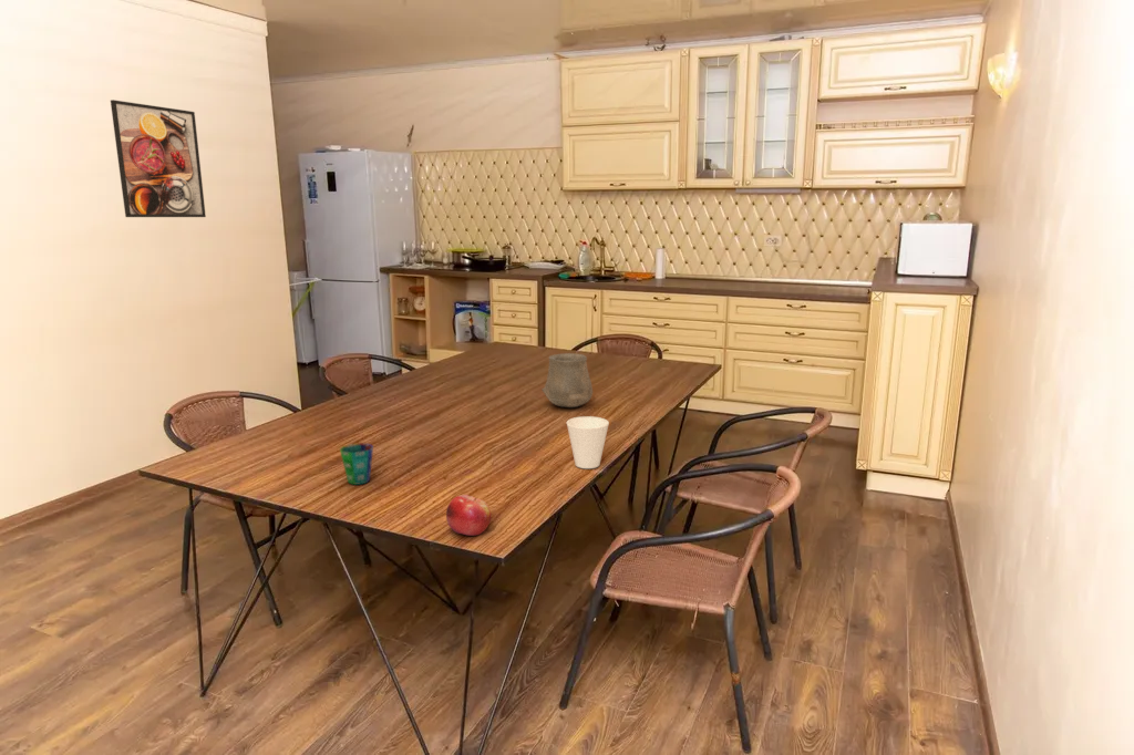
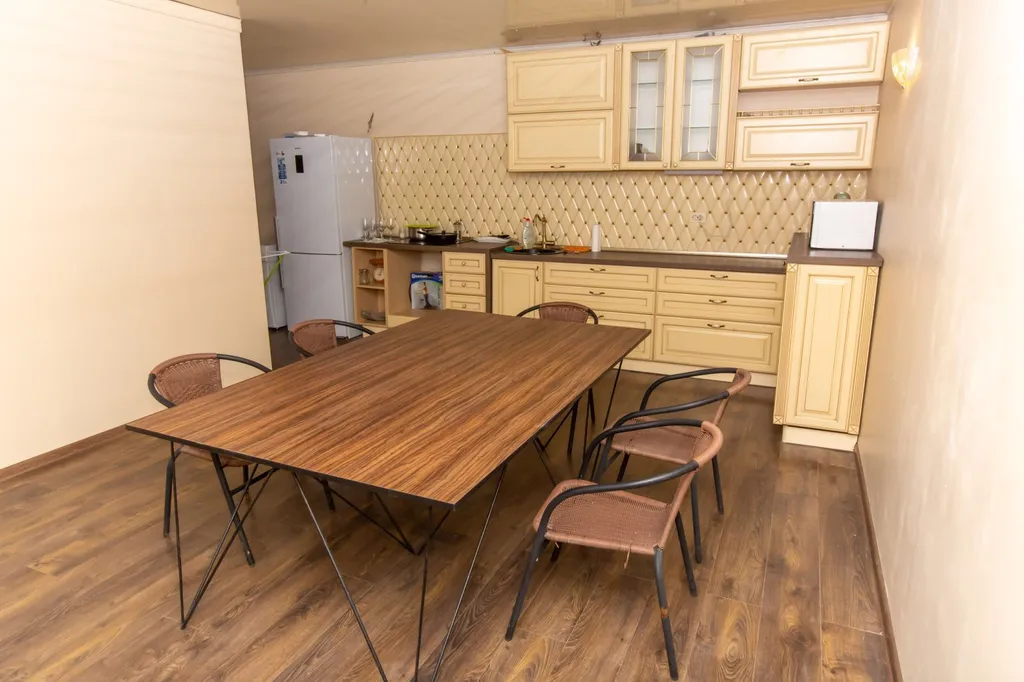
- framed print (161, 162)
- fruit (466, 513)
- cup (360, 463)
- ceramic cup (567, 381)
- cup (587, 443)
